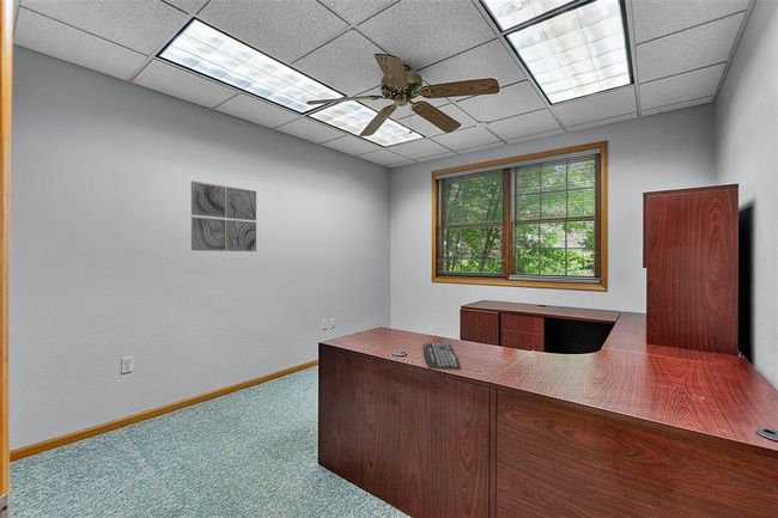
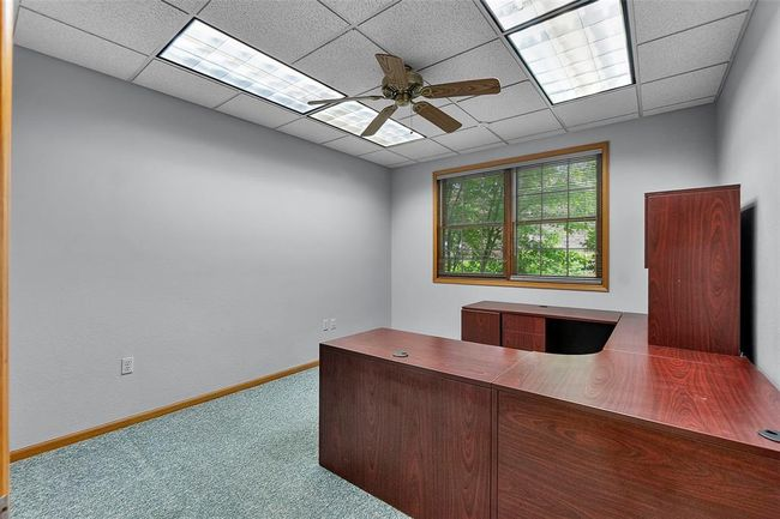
- wall art (225, 217)
- keyboard (439, 353)
